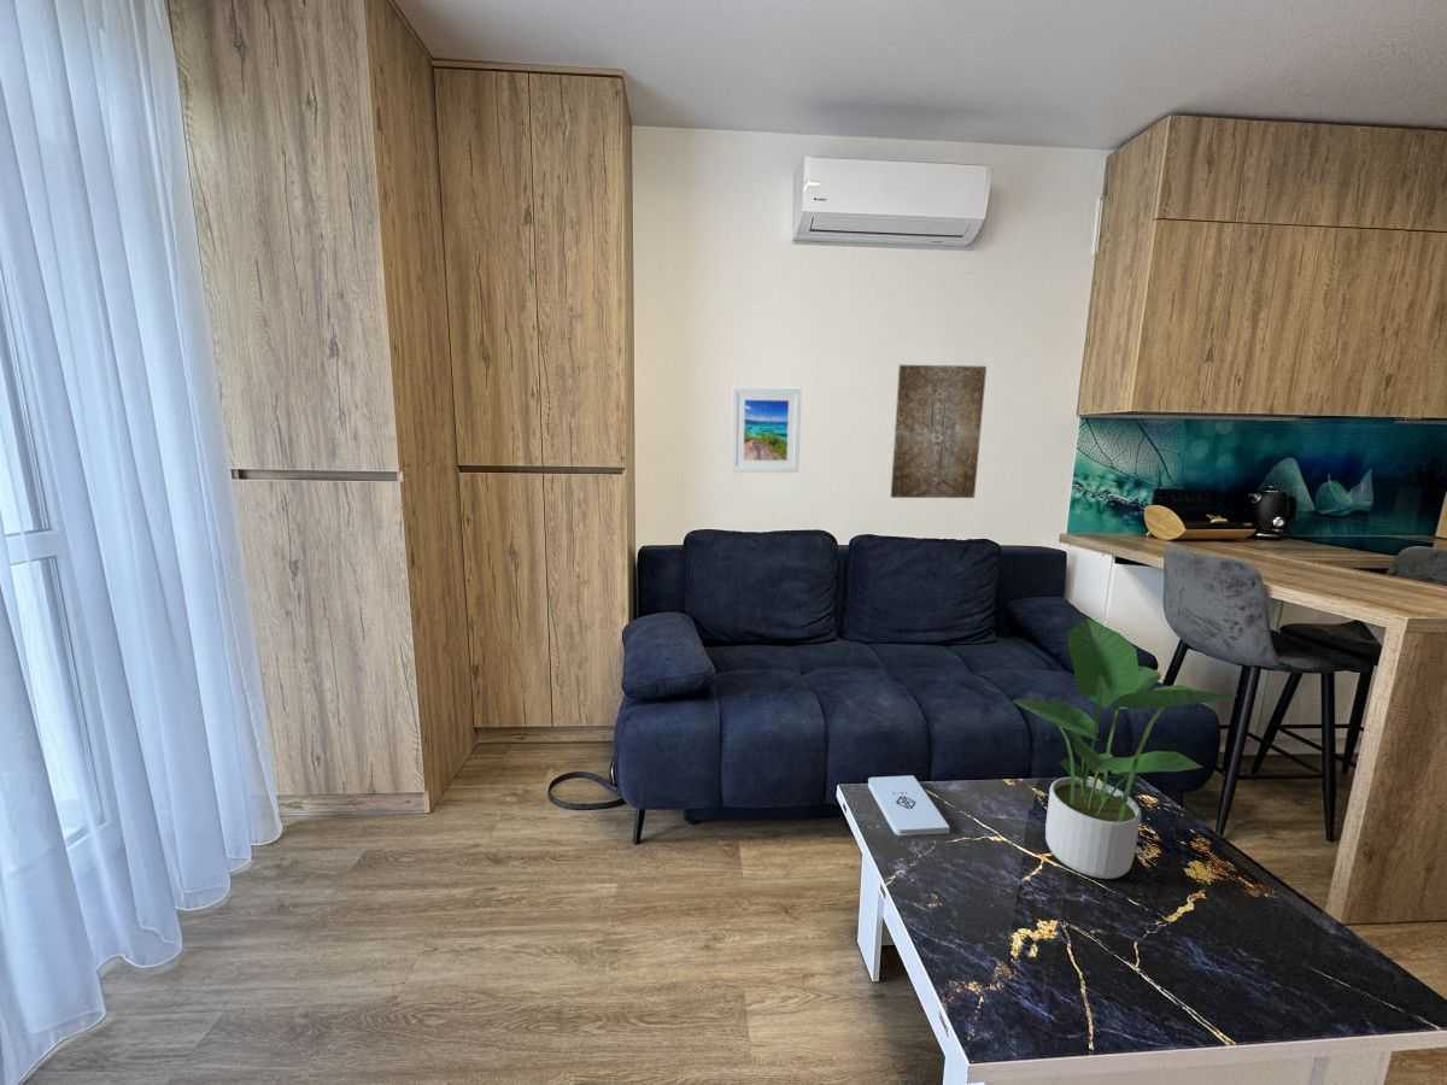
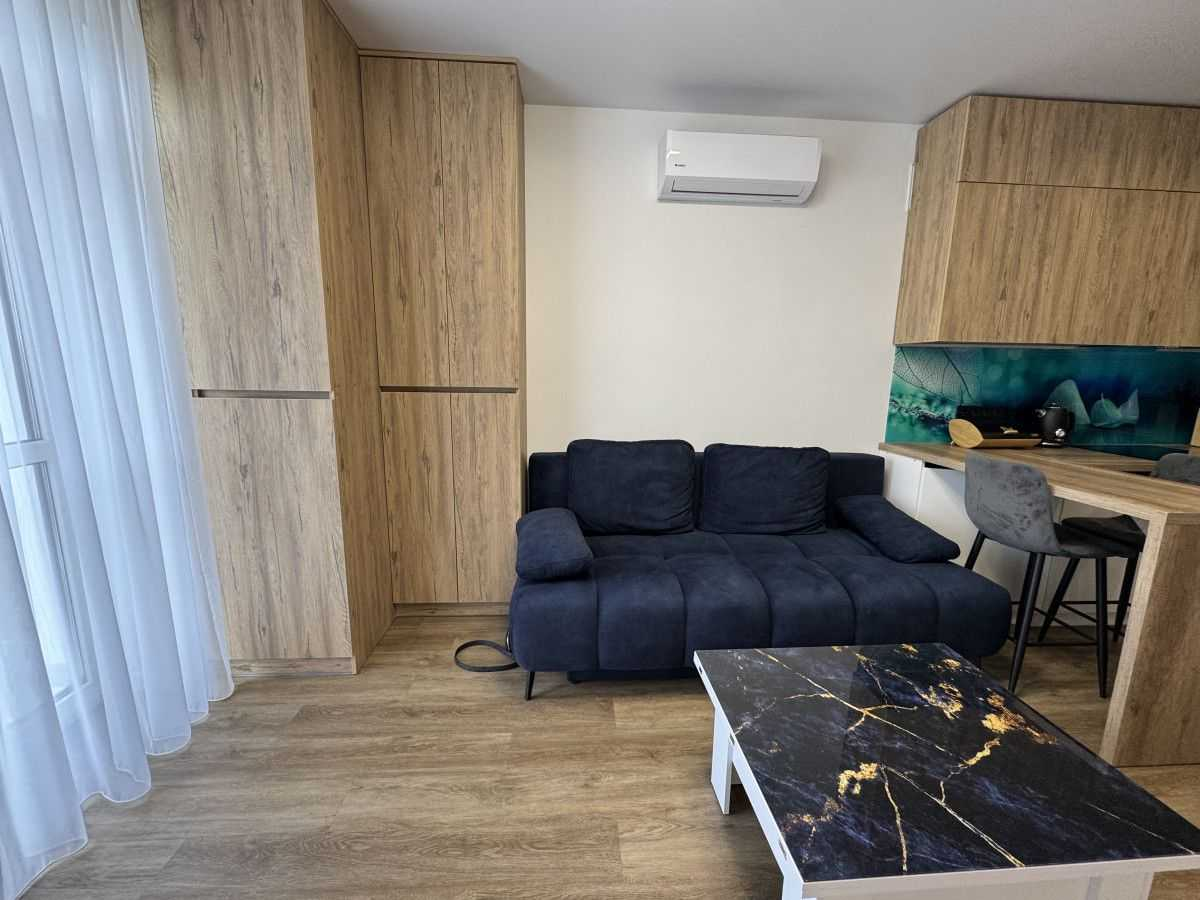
- notepad (904, 803)
- potted plant (1096, 757)
- wall art (937, 433)
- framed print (766, 430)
